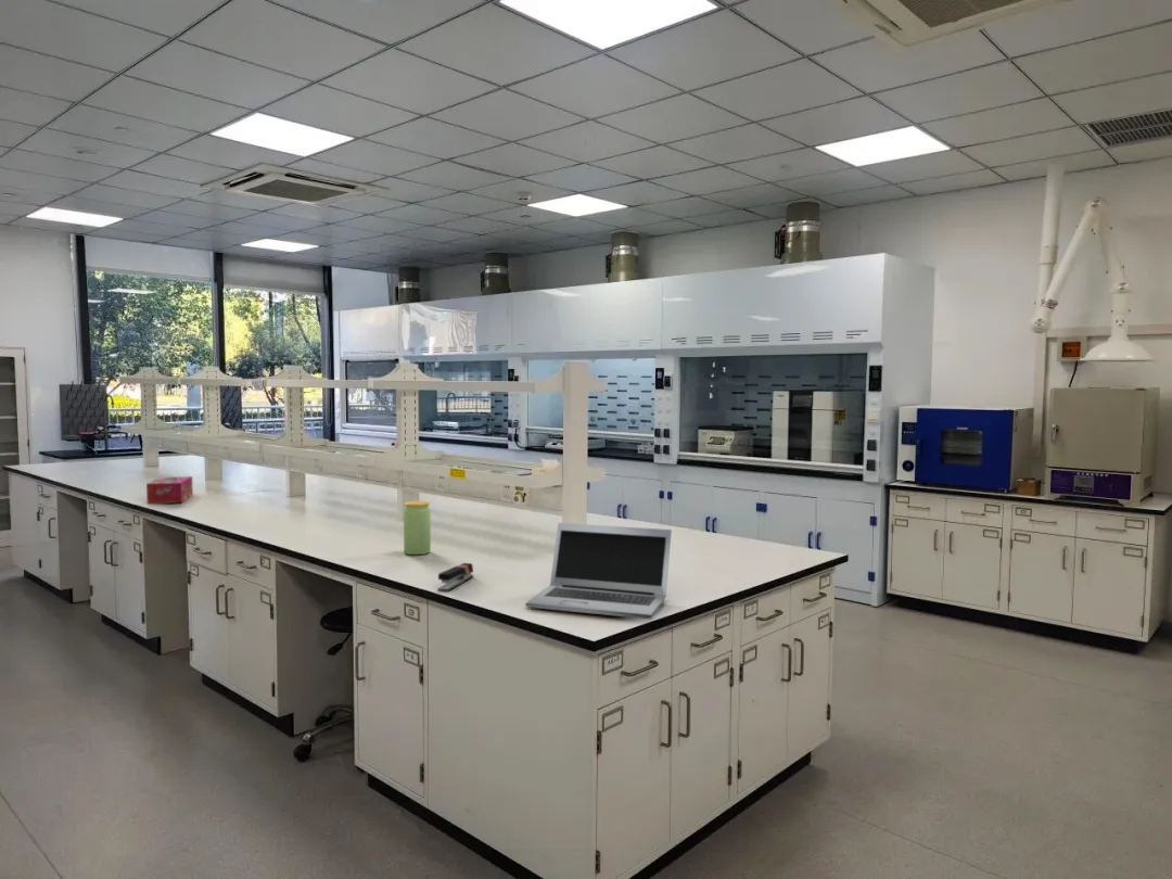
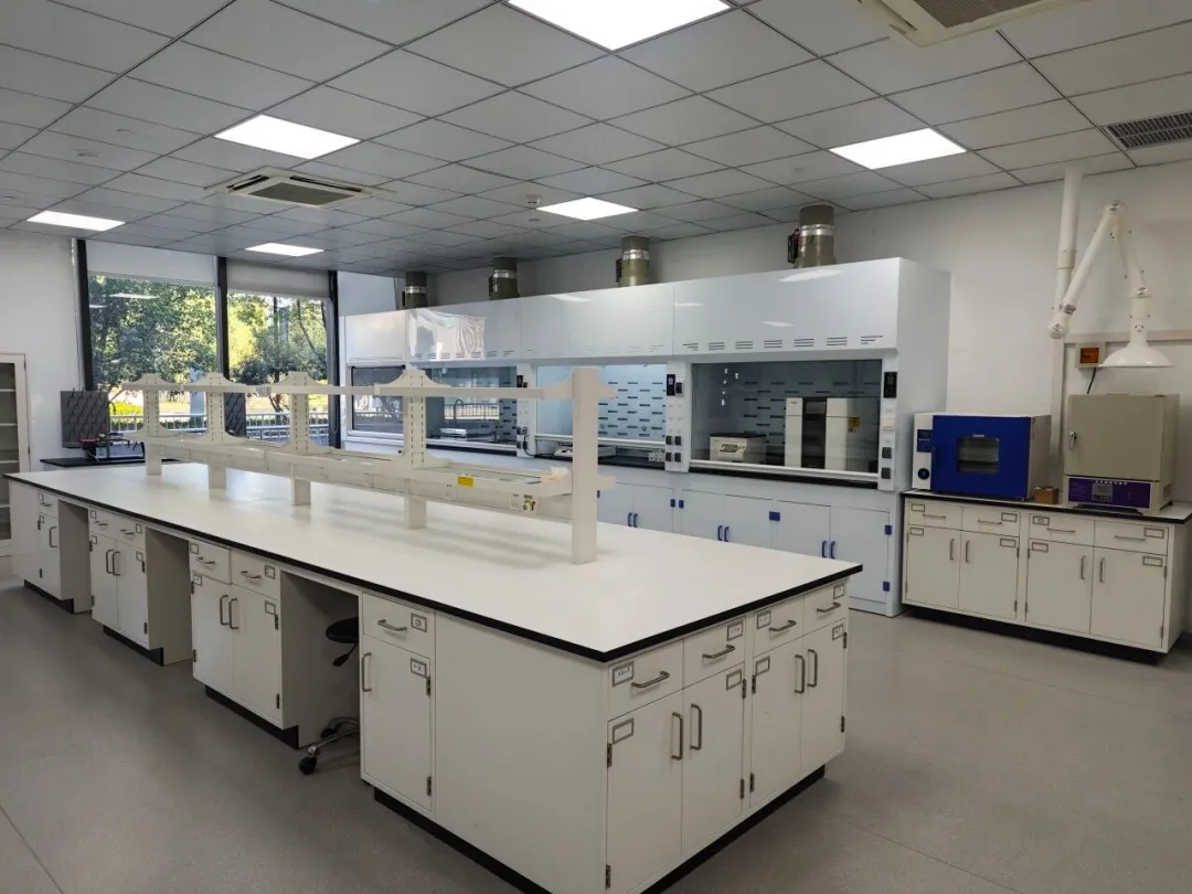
- jar (417, 527)
- tissue box (170, 489)
- stapler (456, 575)
- laptop (600, 568)
